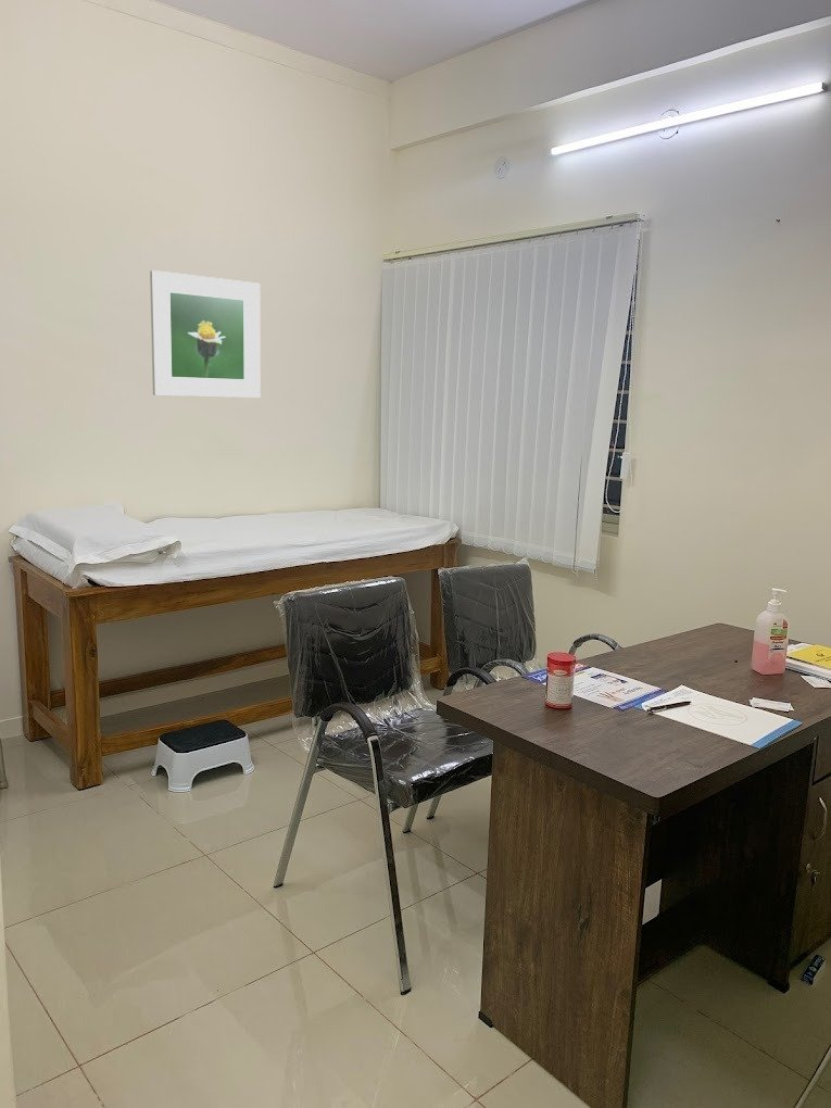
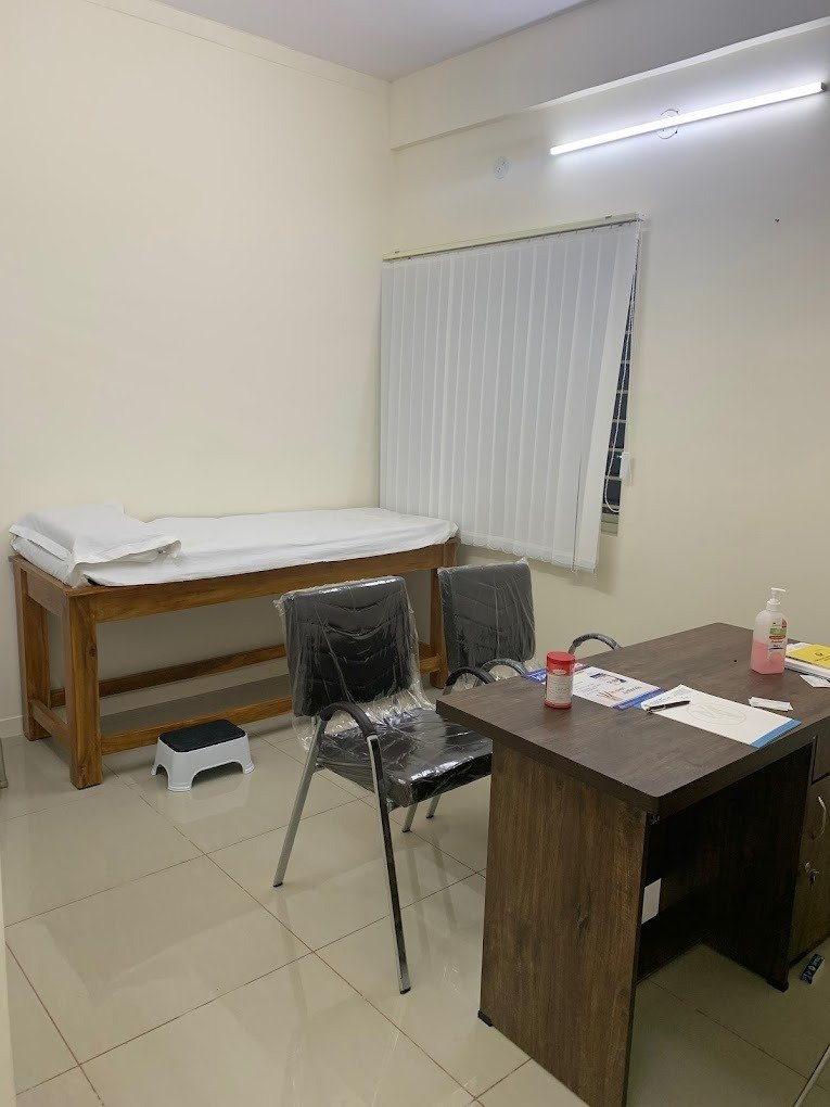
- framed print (207, 337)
